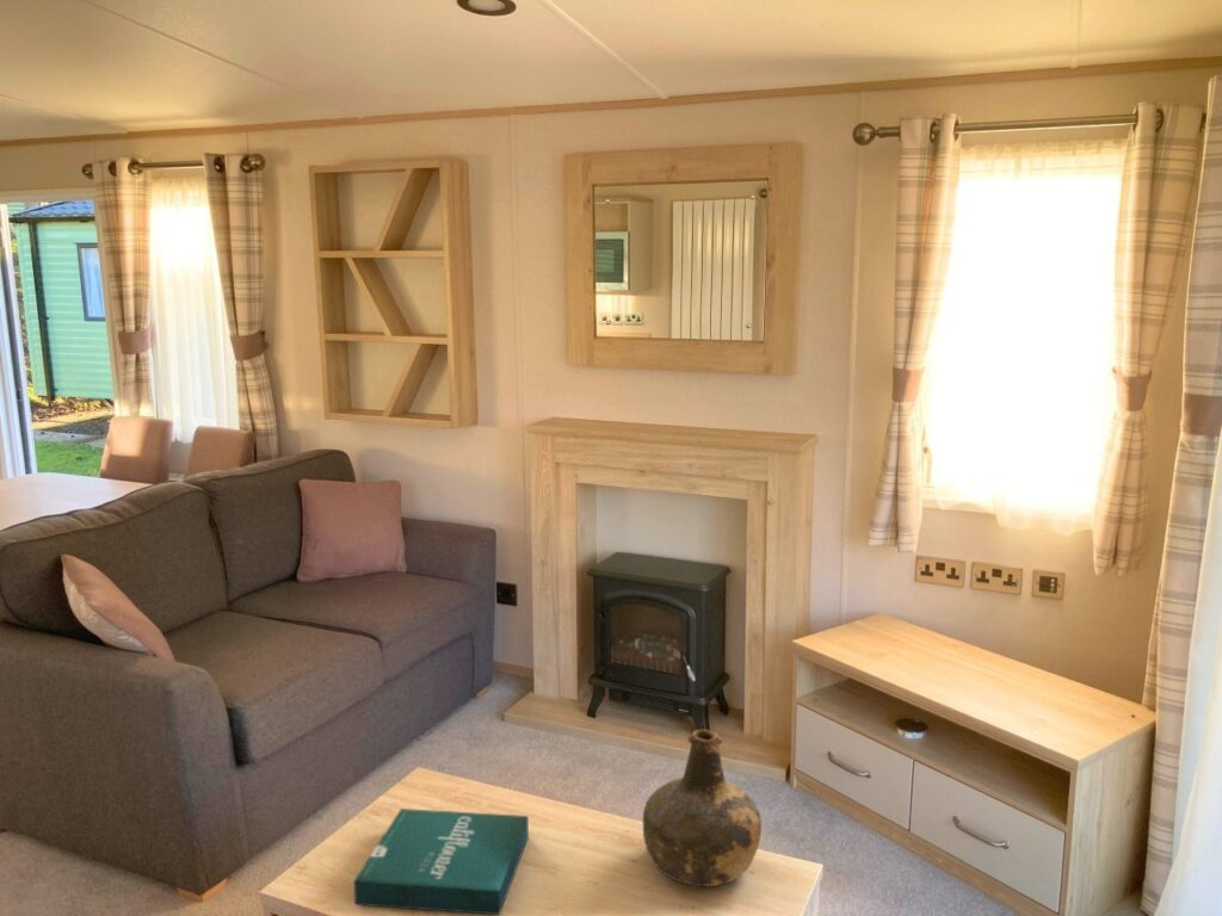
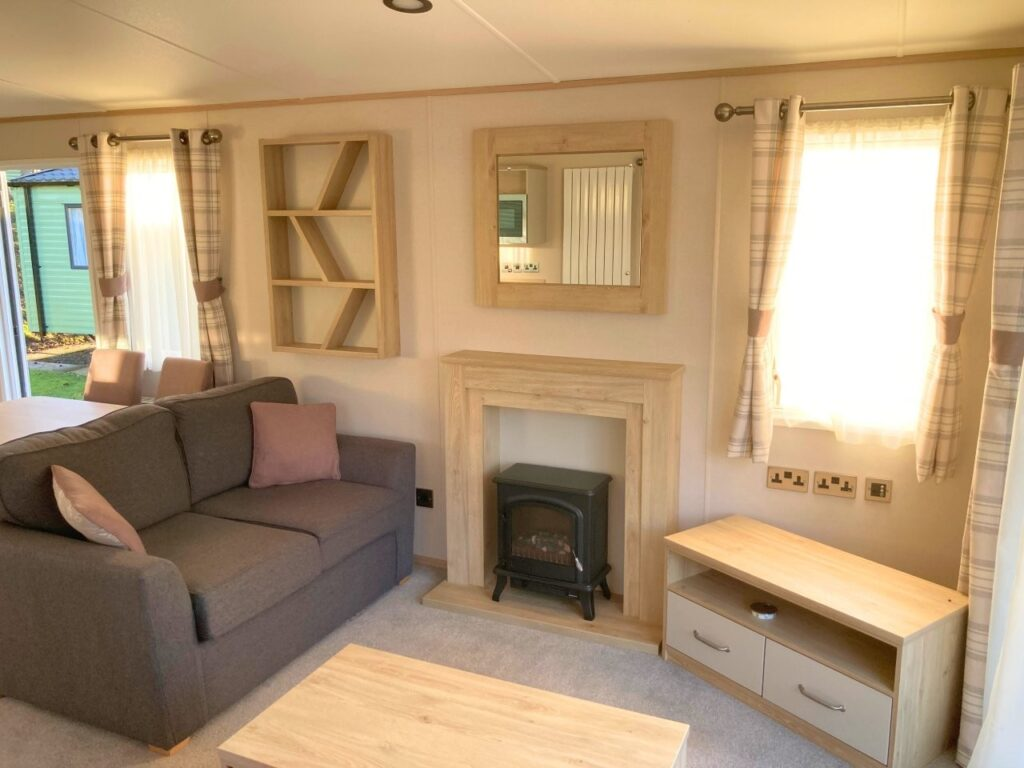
- bottle (702, 799)
- pizza box (446, 858)
